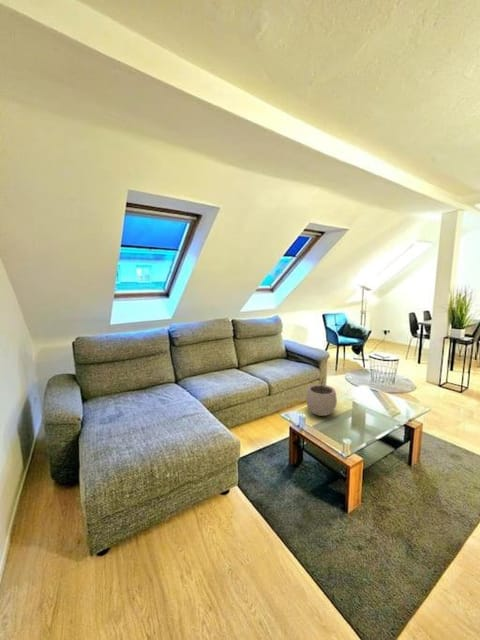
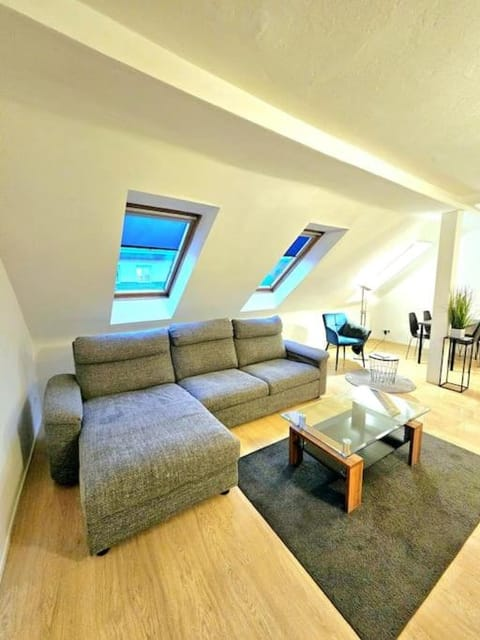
- plant pot (321, 395)
